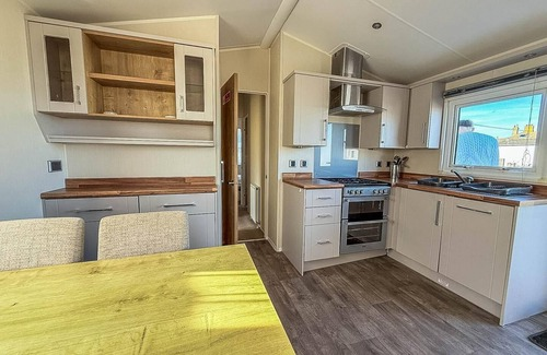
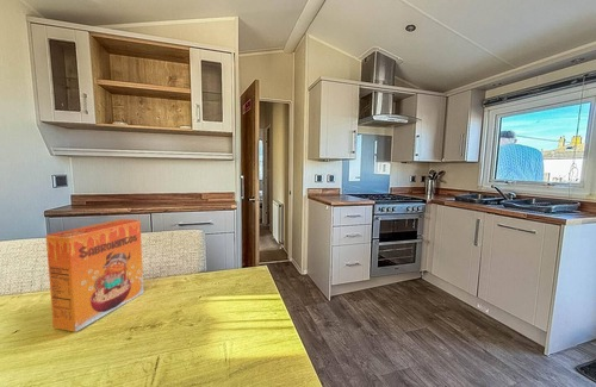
+ cereal box (101, 268)
